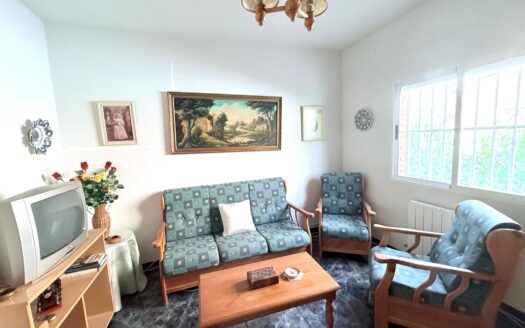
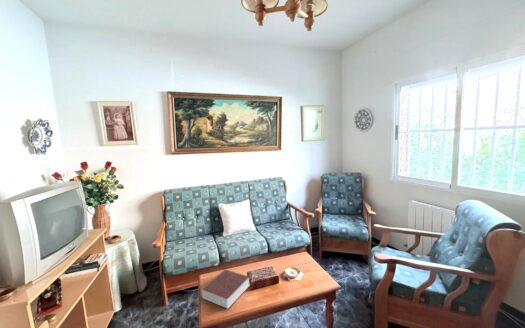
+ book (226, 286)
